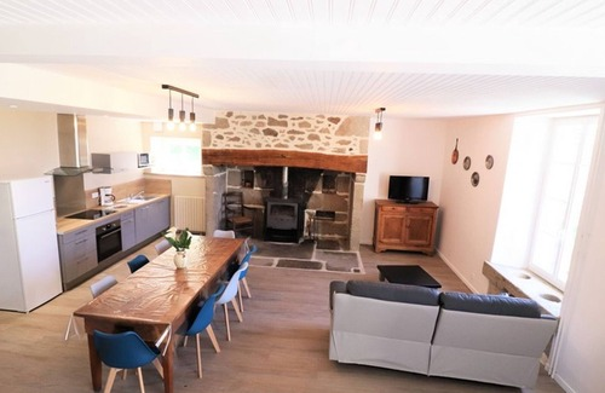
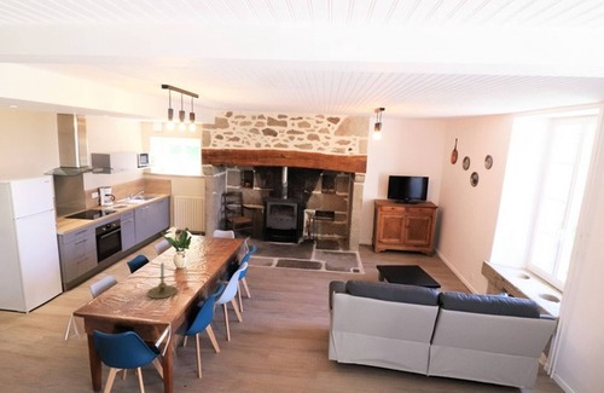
+ candle holder (162, 277)
